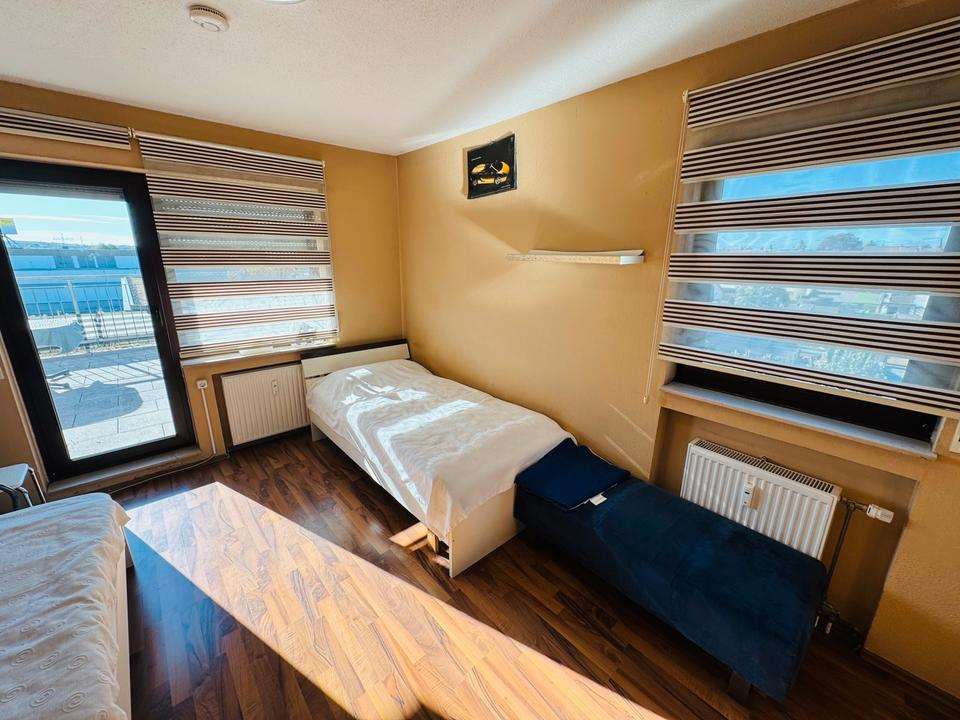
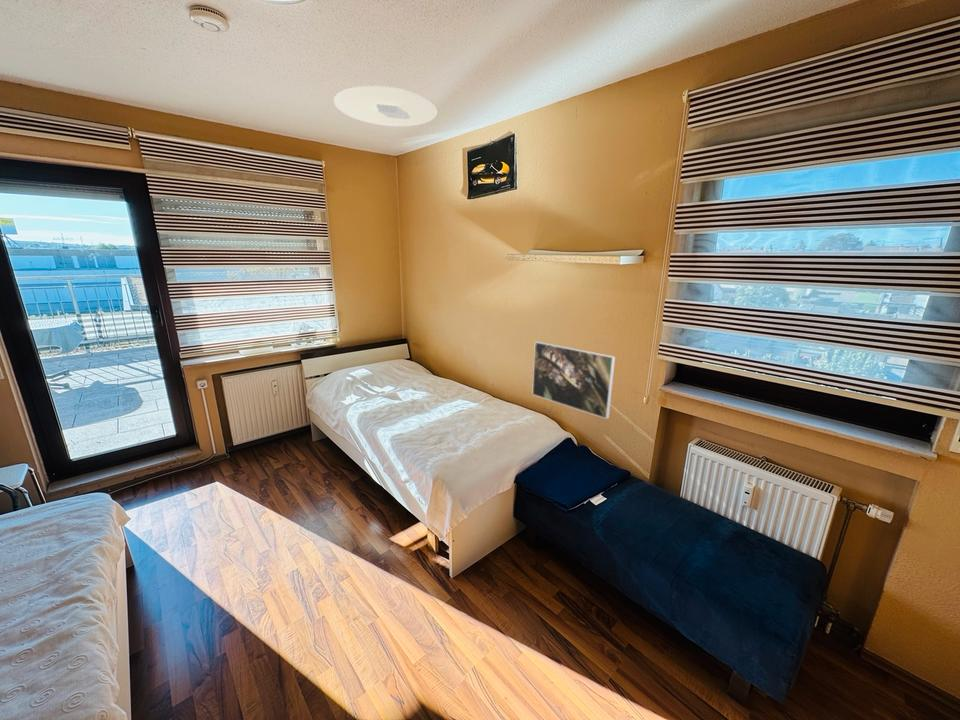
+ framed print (569, 377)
+ ceiling light (386, 103)
